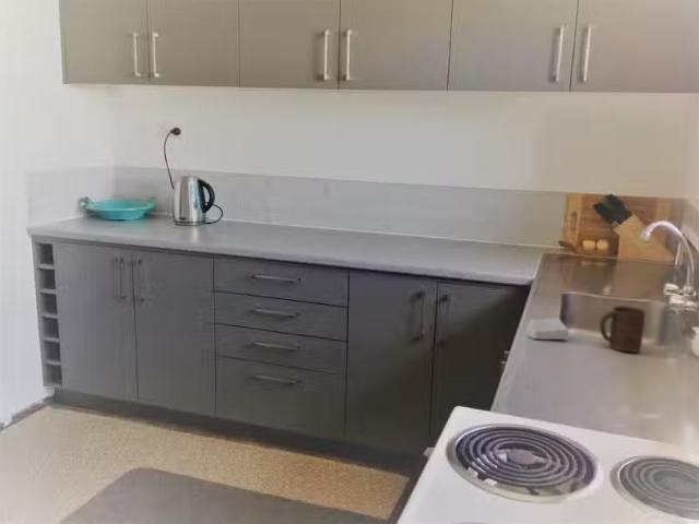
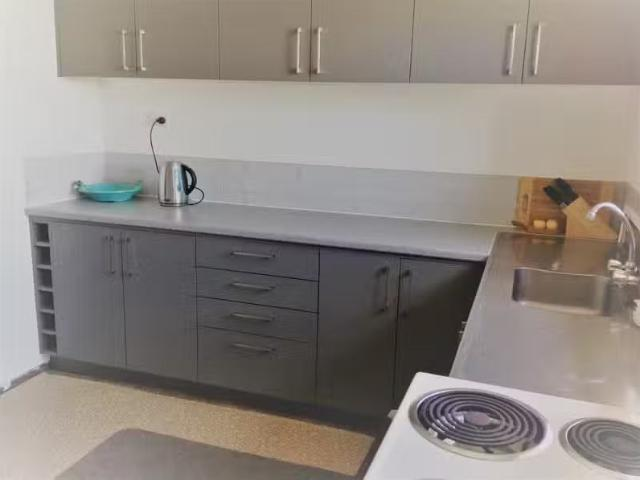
- soap bar (546, 329)
- cup (623, 329)
